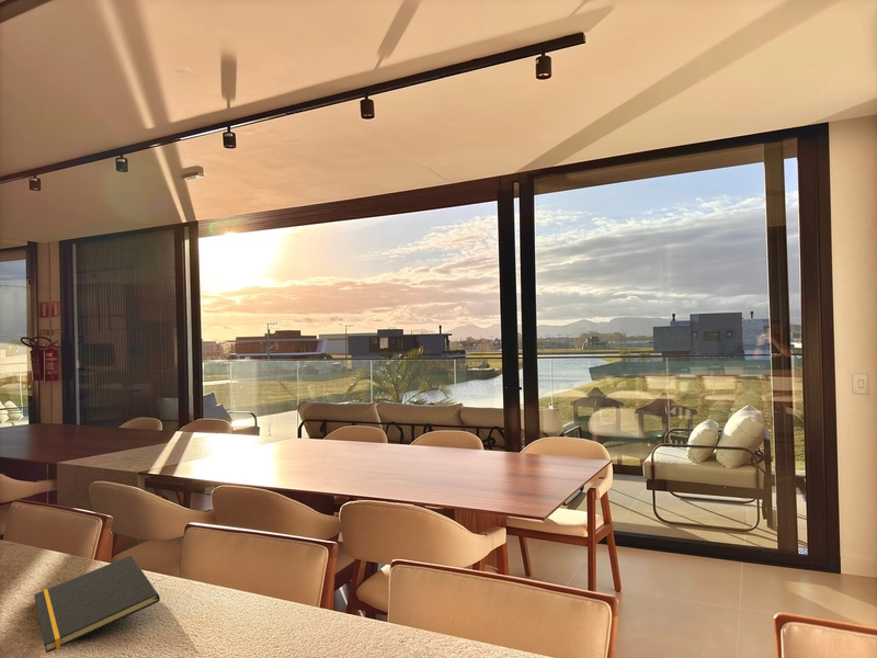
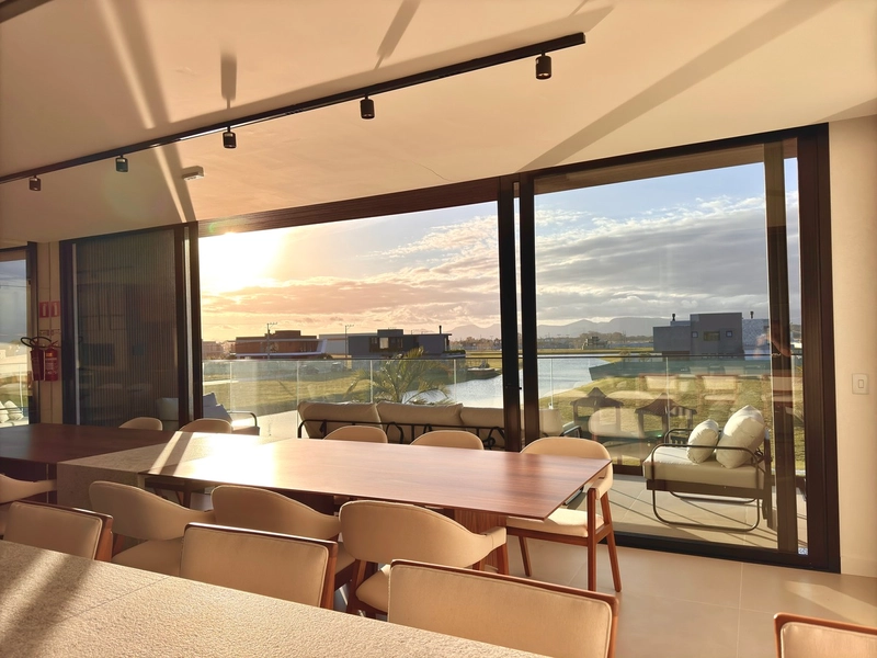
- notepad (94, 598)
